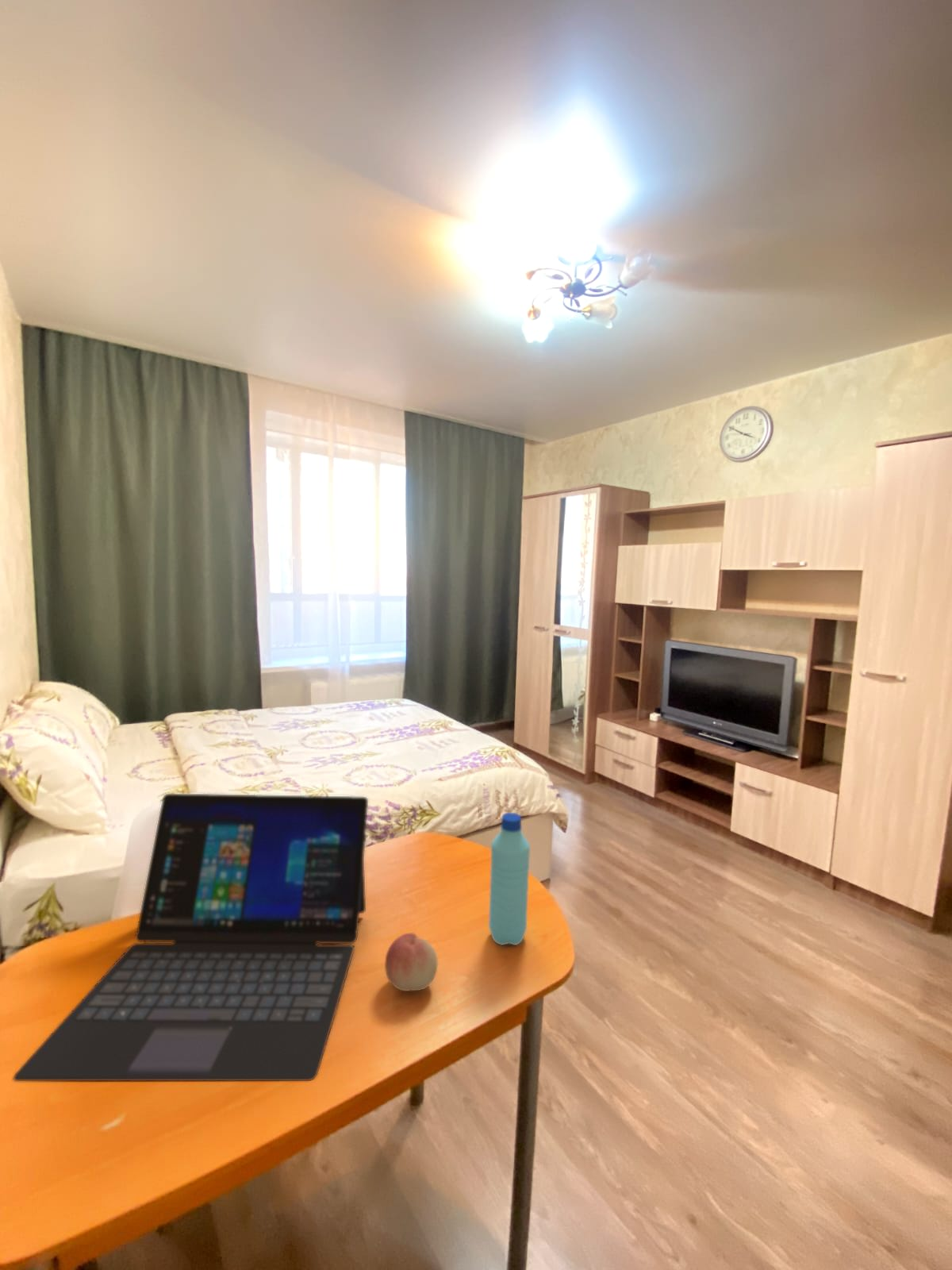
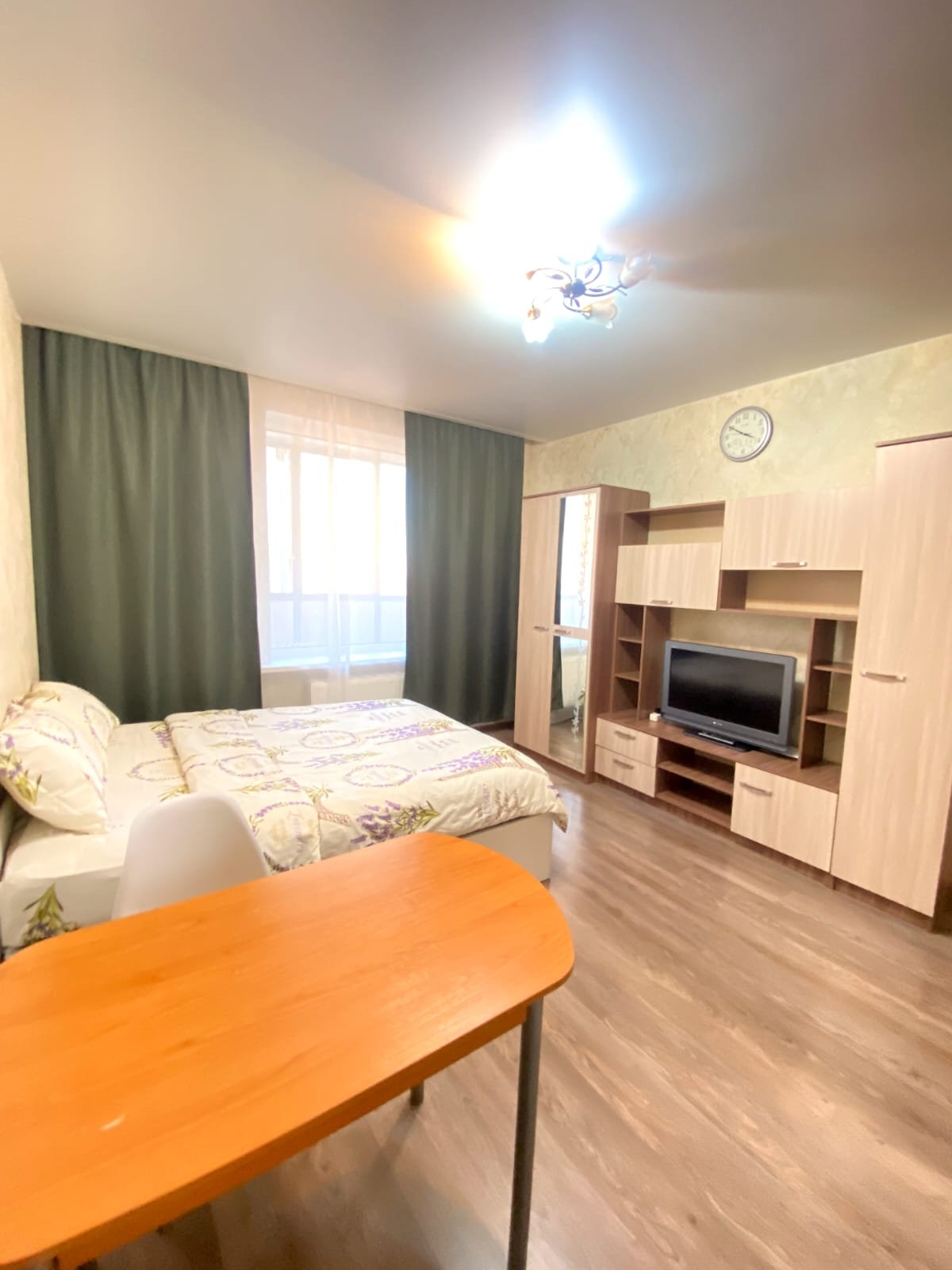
- fruit (411, 961)
- laptop (226, 908)
- water bottle (509, 877)
